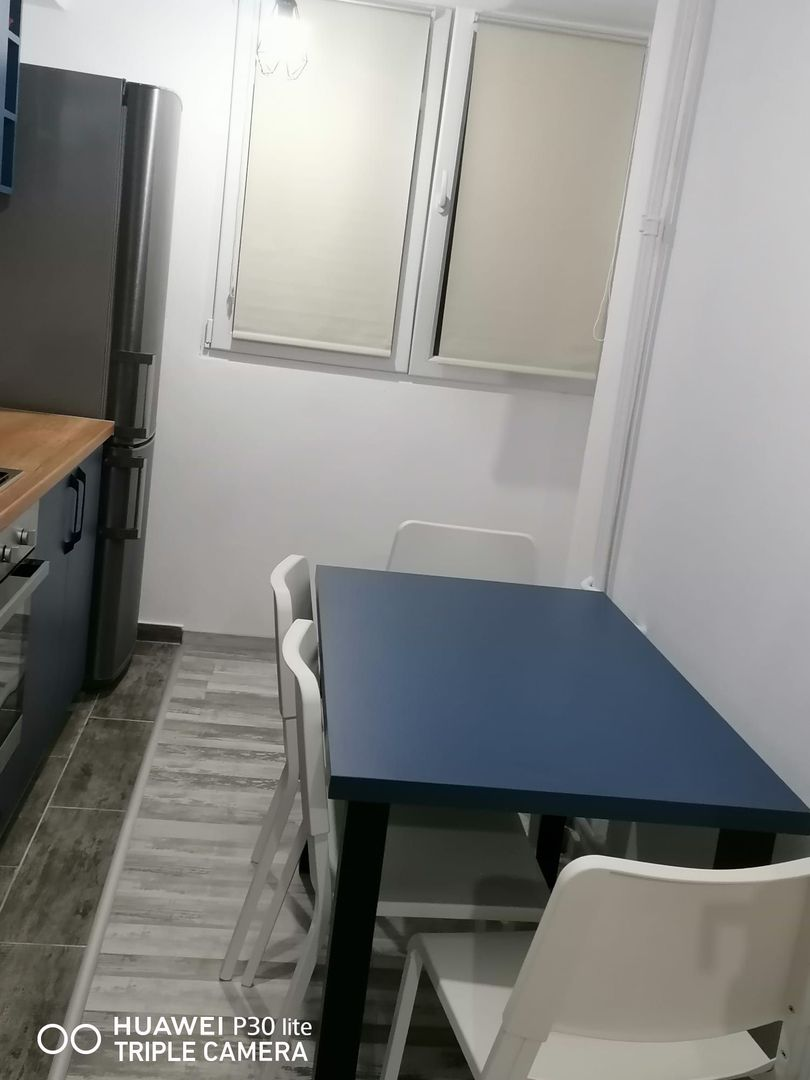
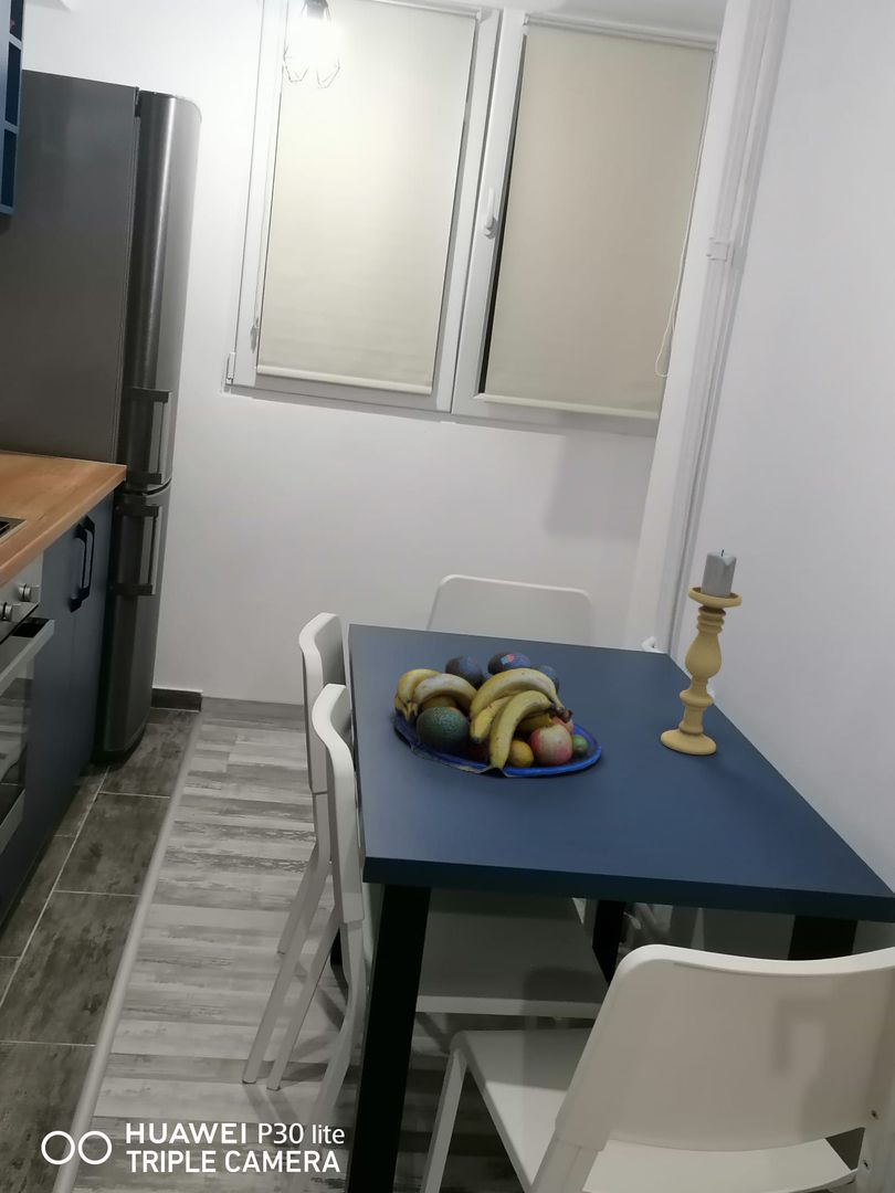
+ candle holder (705, 648)
+ fruit bowl (503, 700)
